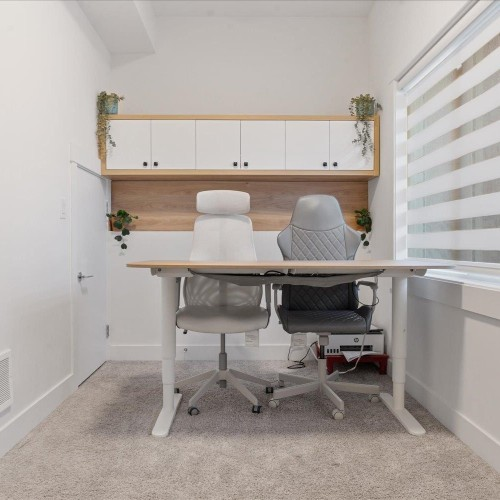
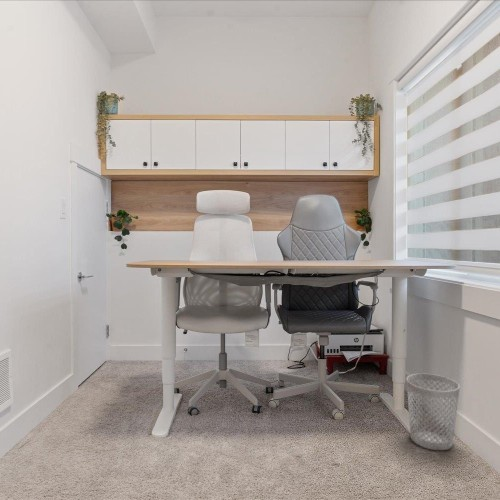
+ wastebasket (431, 411)
